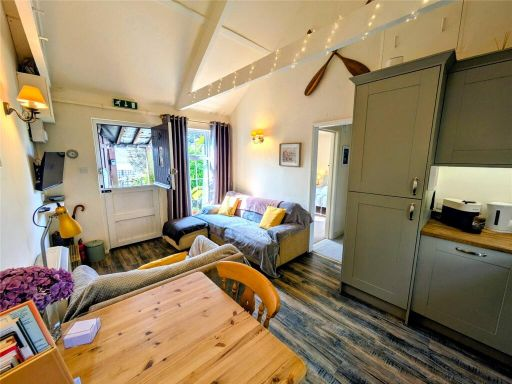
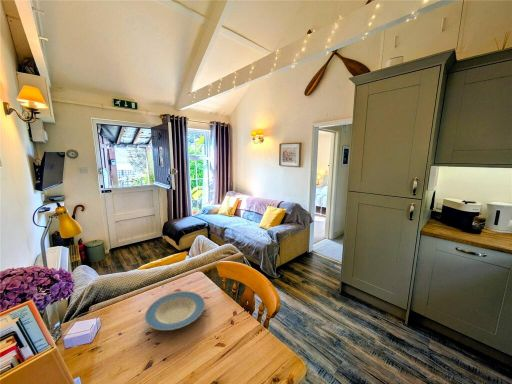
+ plate (176, 311)
